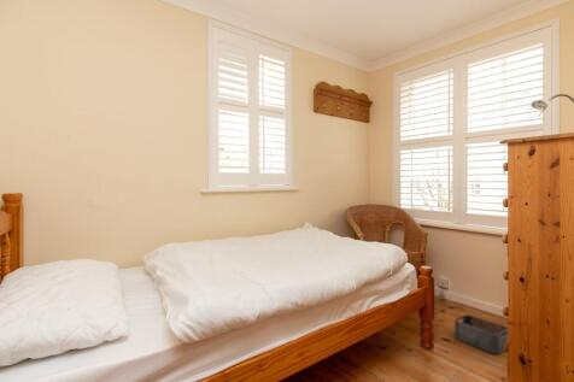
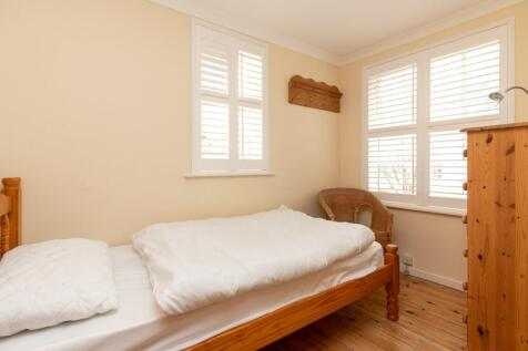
- storage bin (480, 333)
